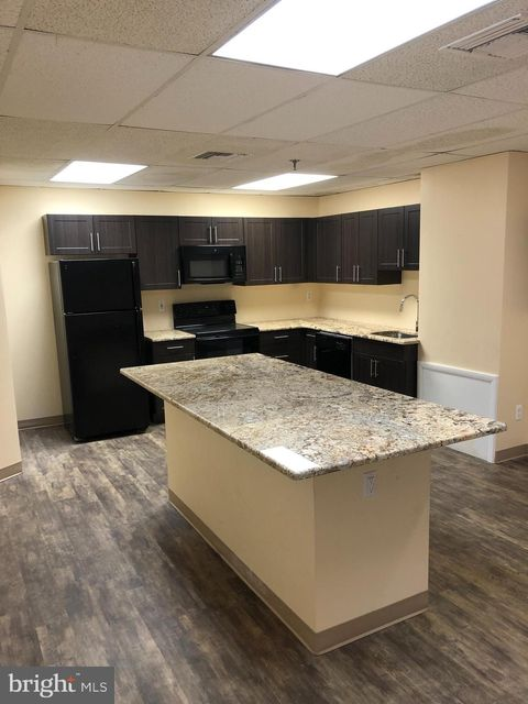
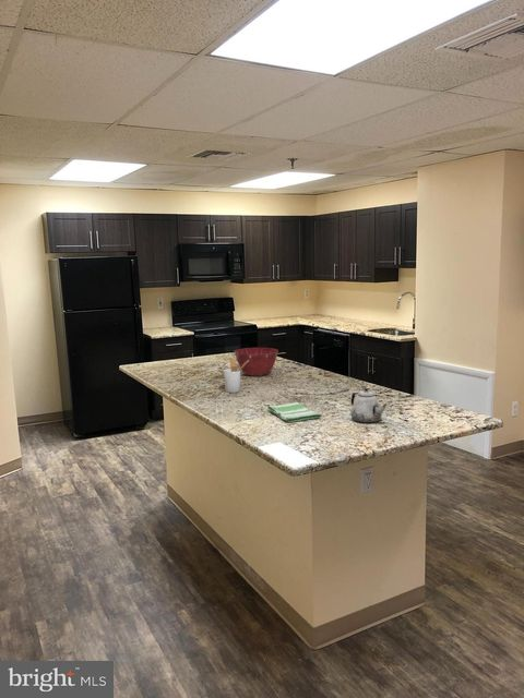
+ mixing bowl (257, 362)
+ dish towel (293, 411)
+ teapot (368, 405)
+ utensil holder (236, 375)
